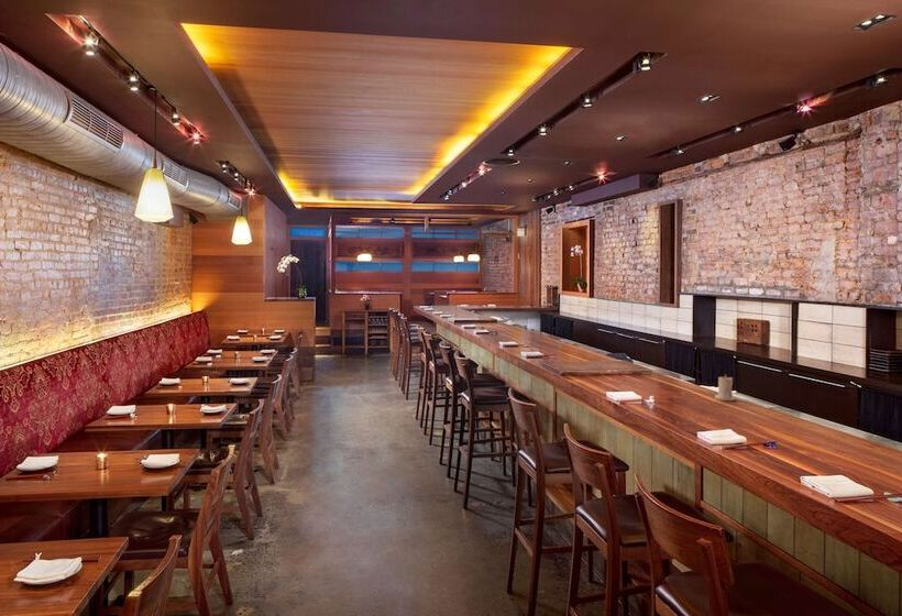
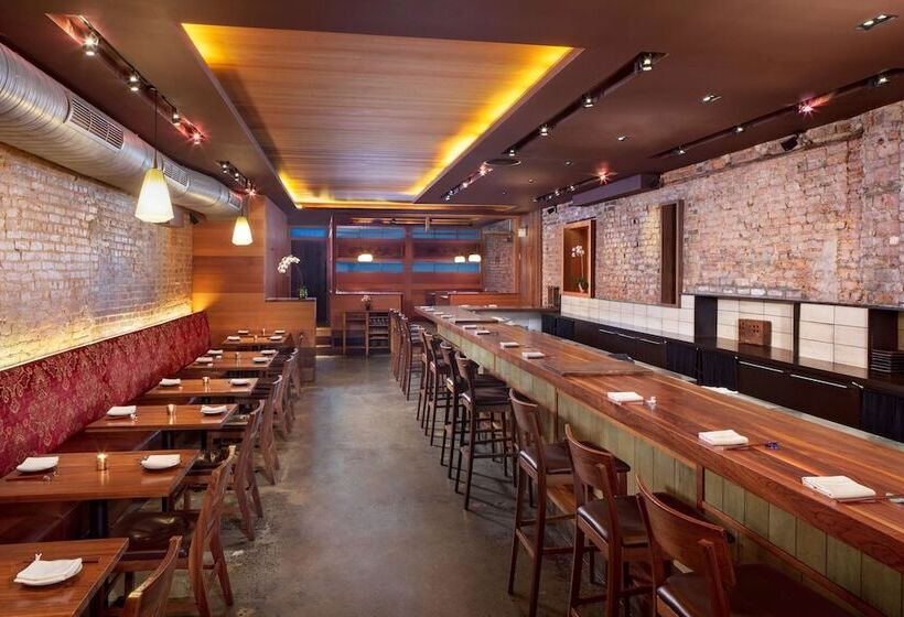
- candle (725, 386)
